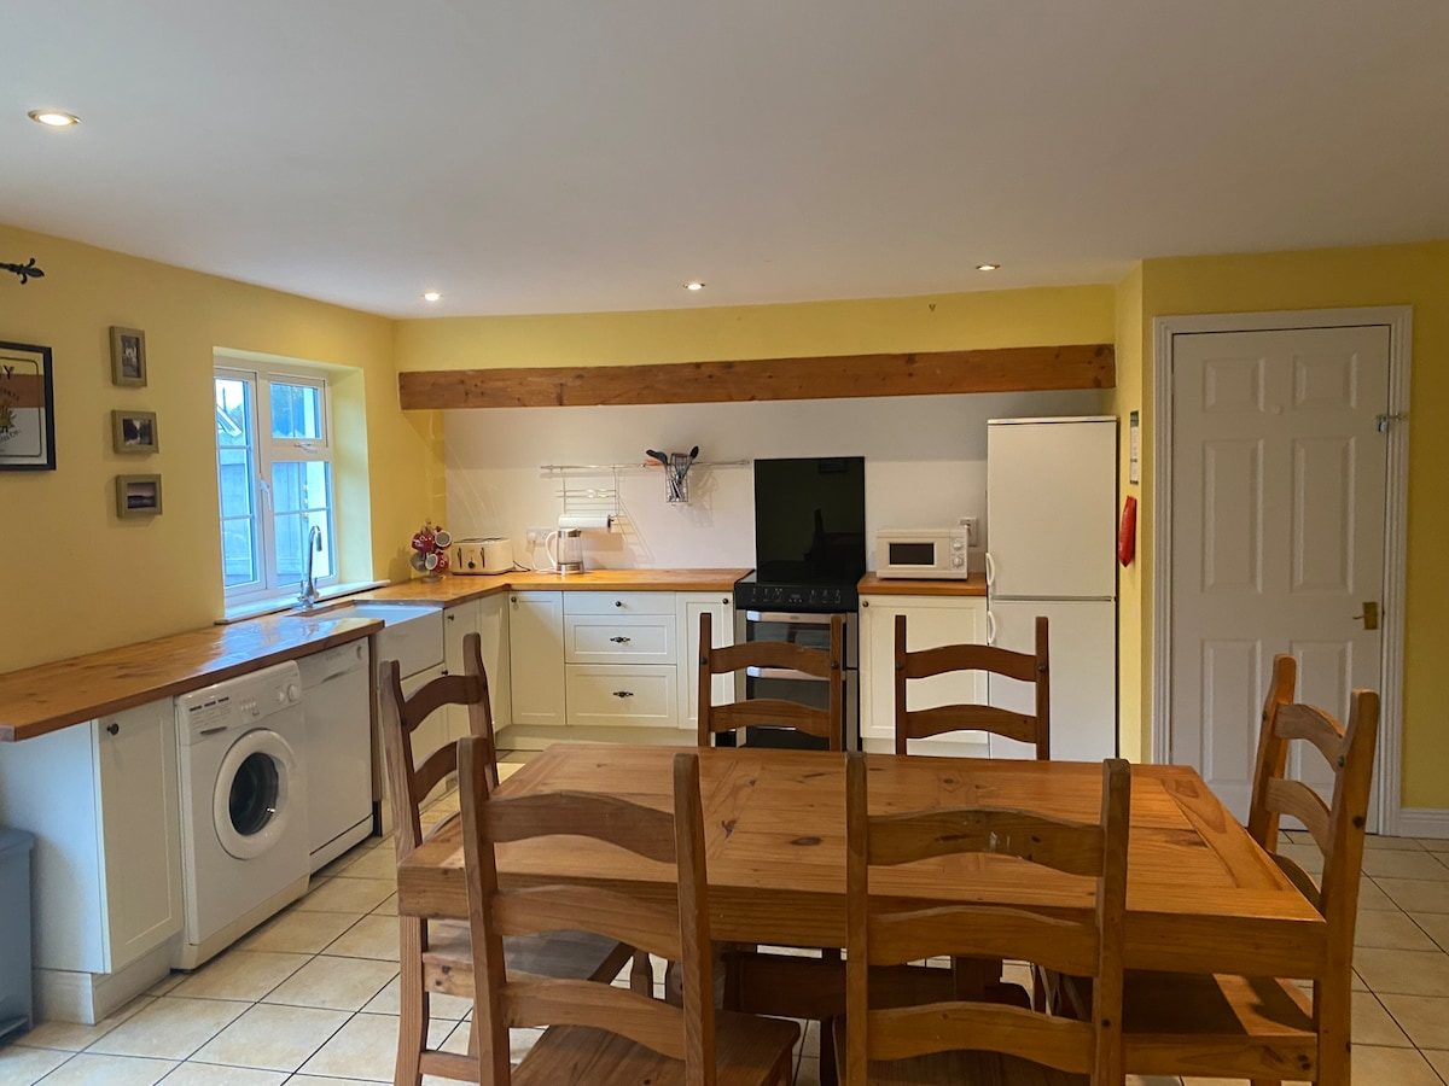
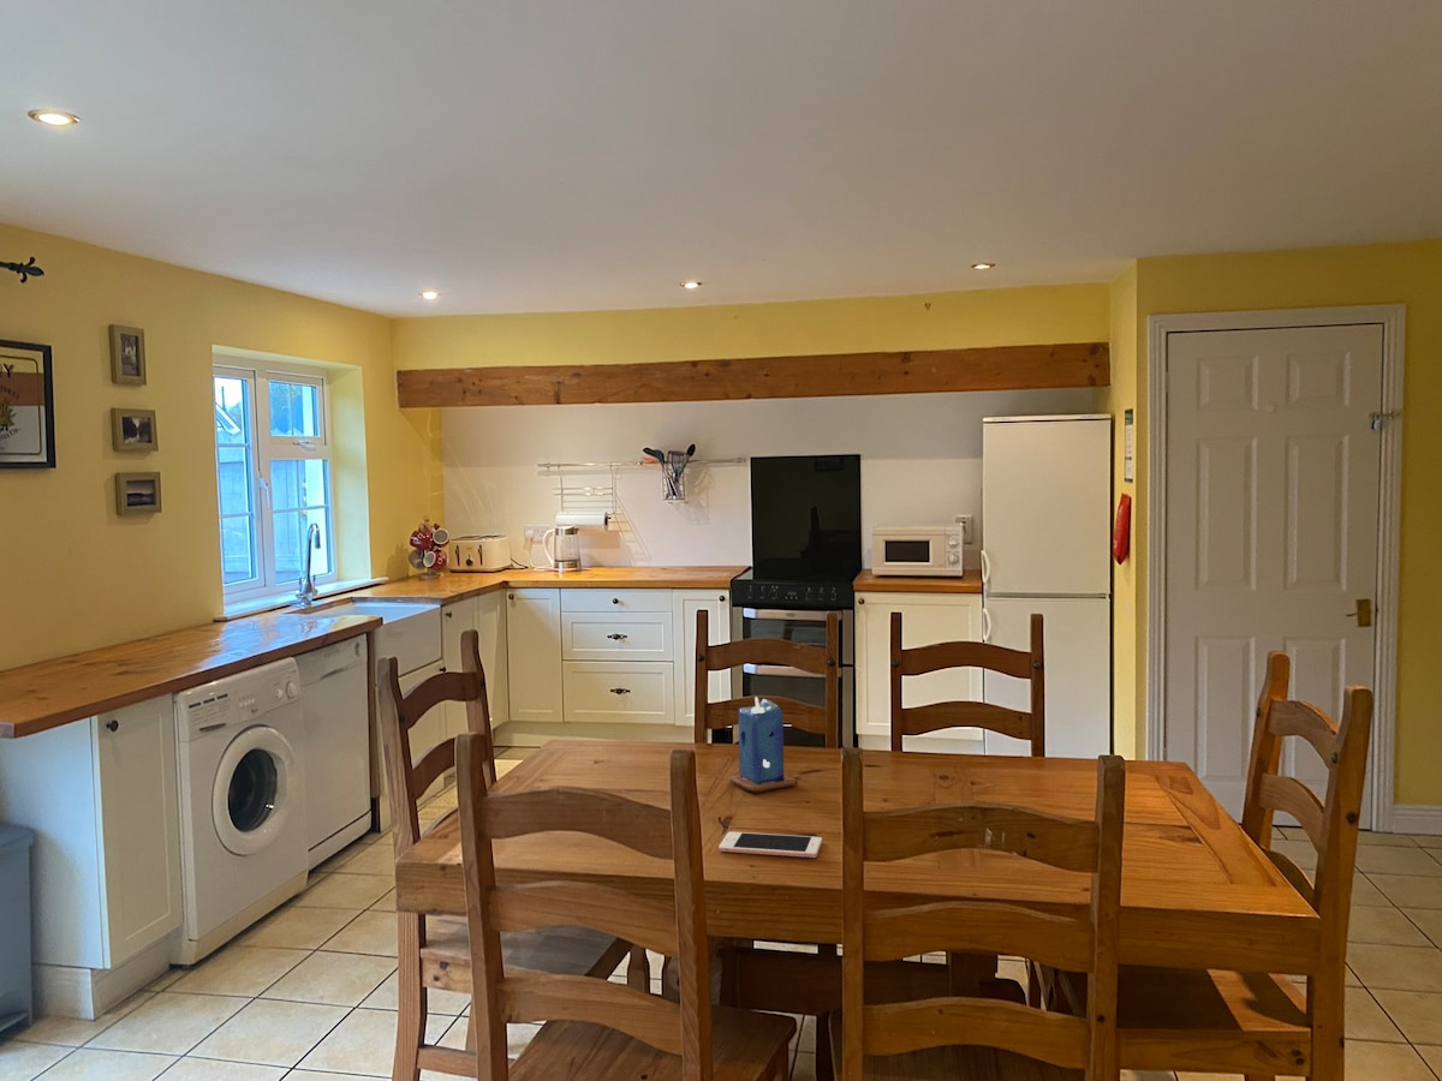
+ cell phone (770, 844)
+ candle (762, 739)
